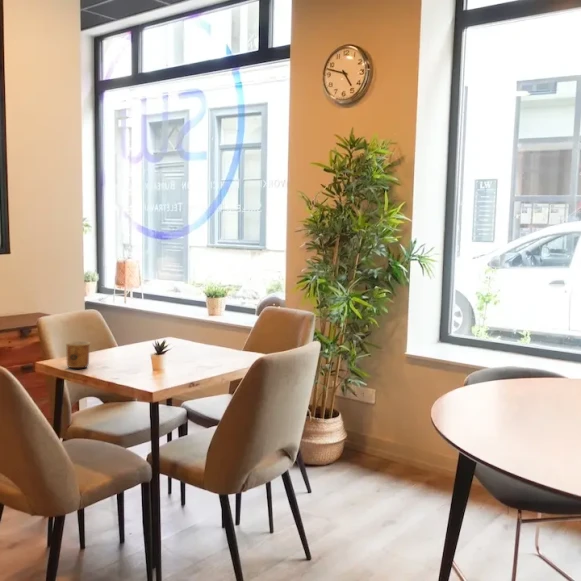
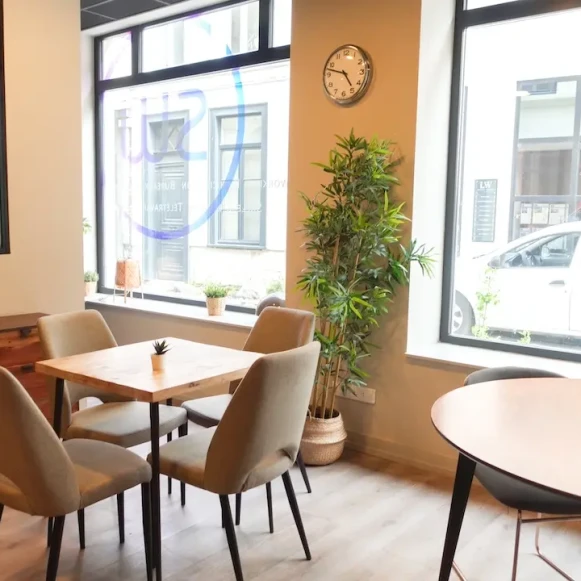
- cup (78, 354)
